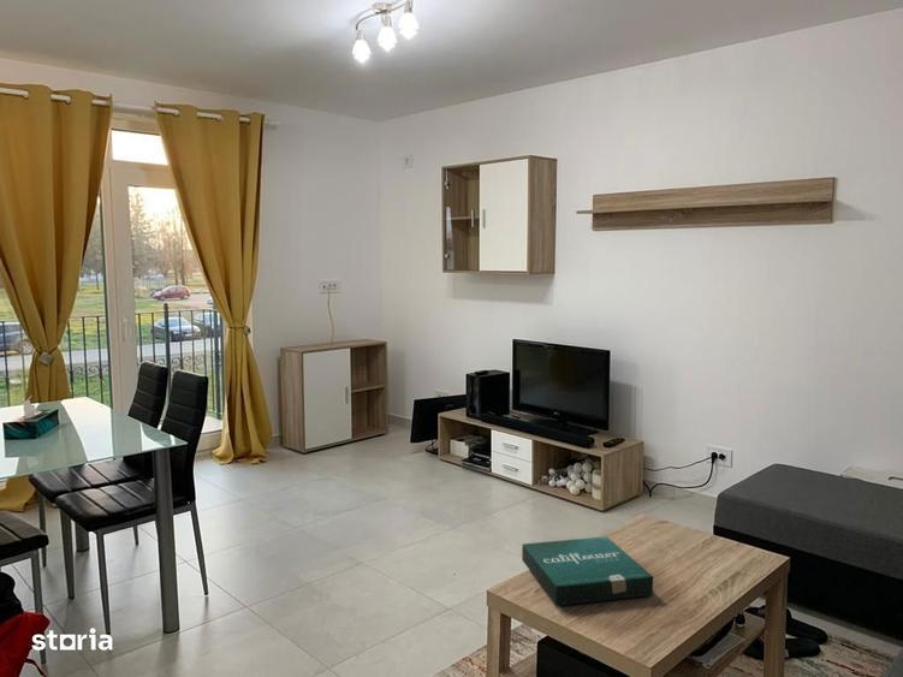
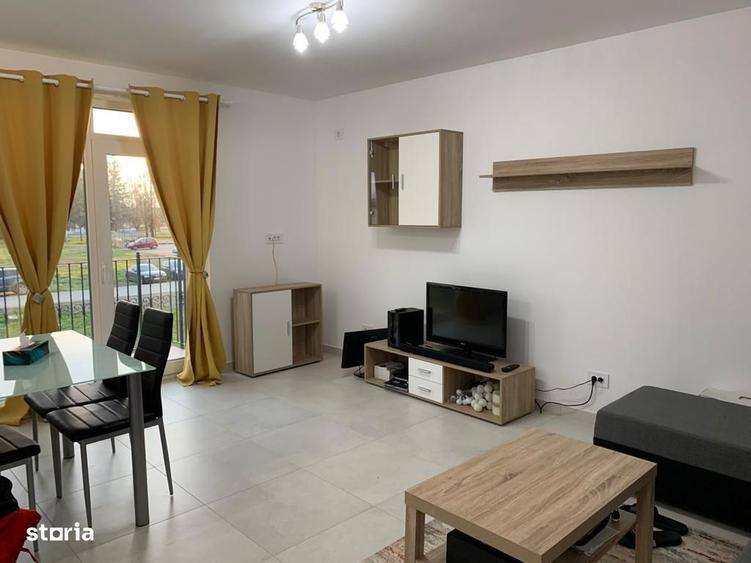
- pizza box (583, 568)
